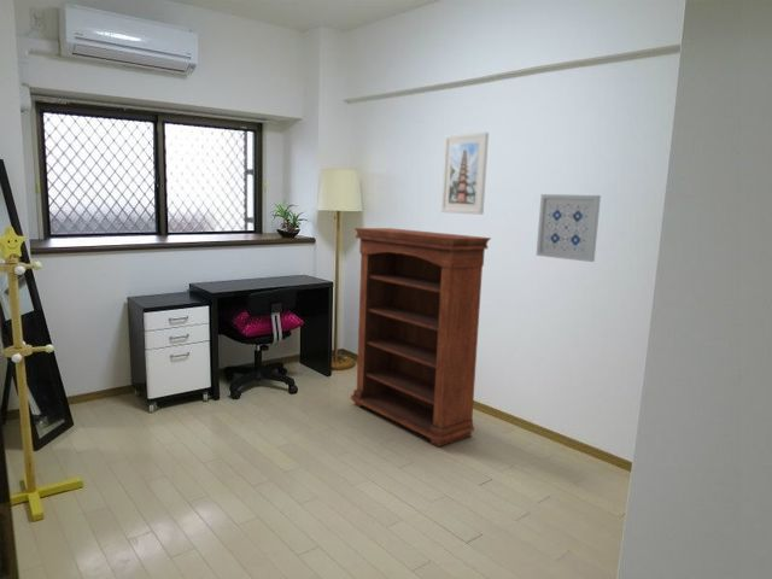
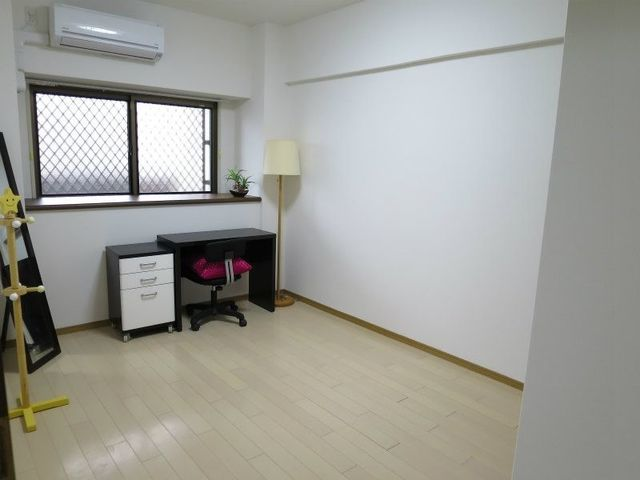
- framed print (463, 174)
- bookshelf (413, 328)
- wall art (566, 227)
